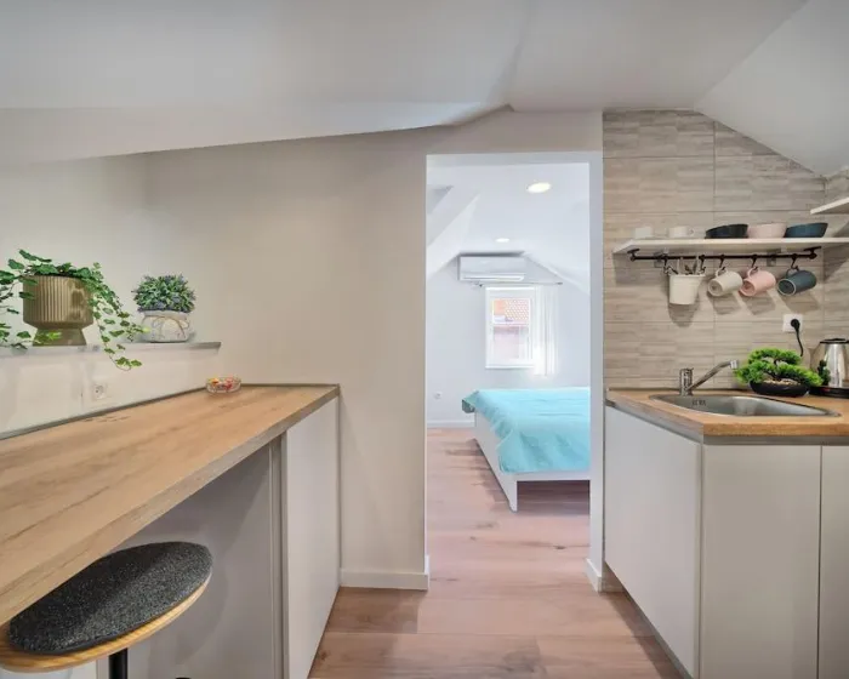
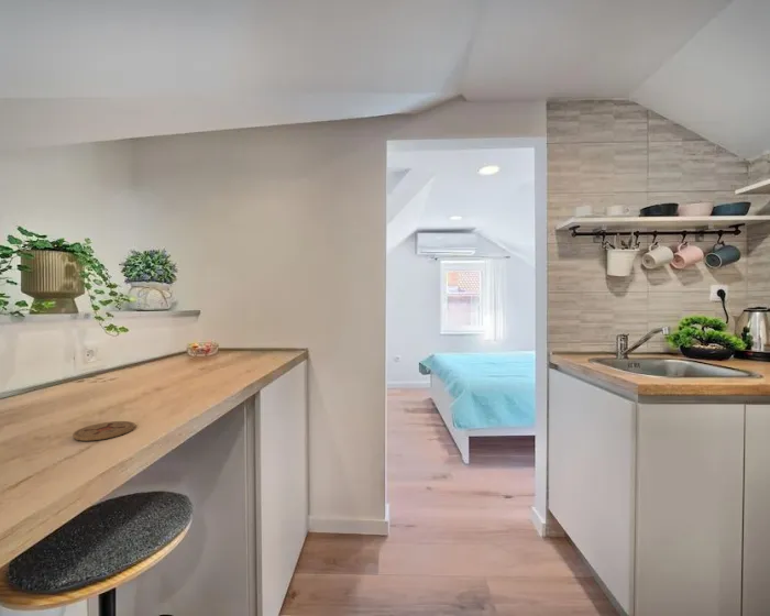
+ coaster (105, 430)
